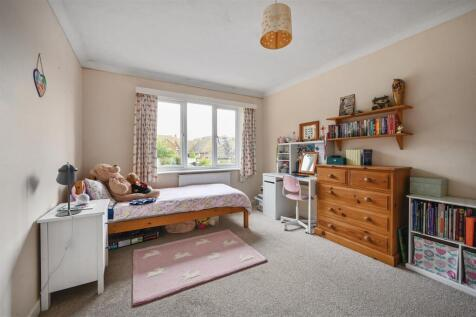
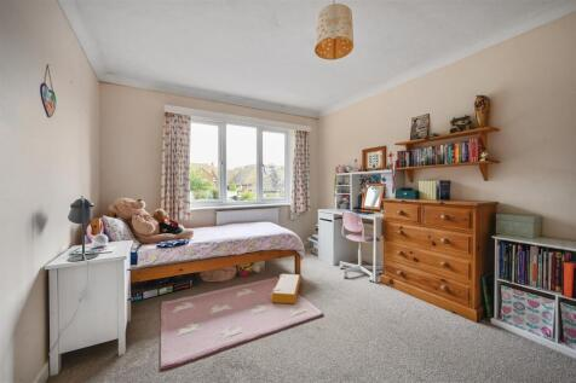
+ storage bin (287, 286)
